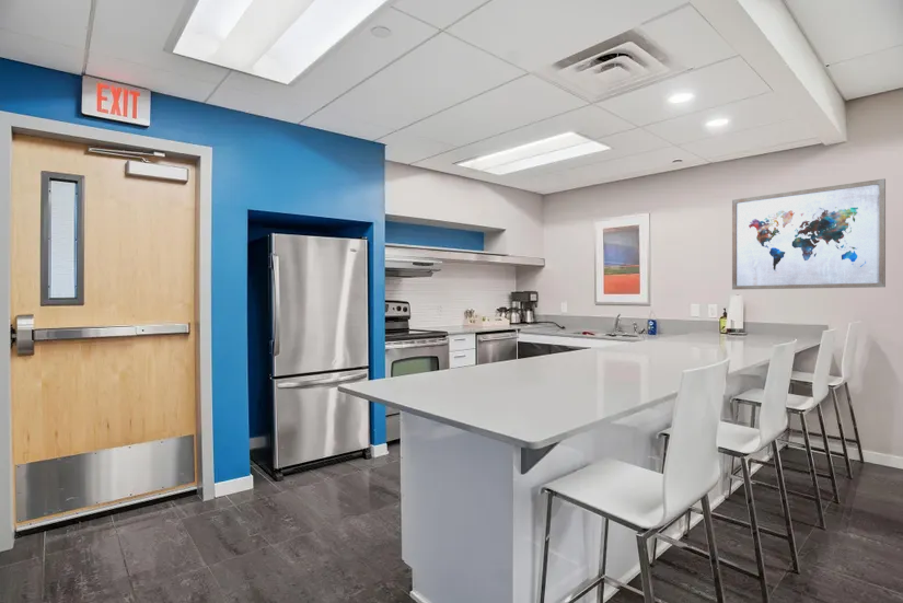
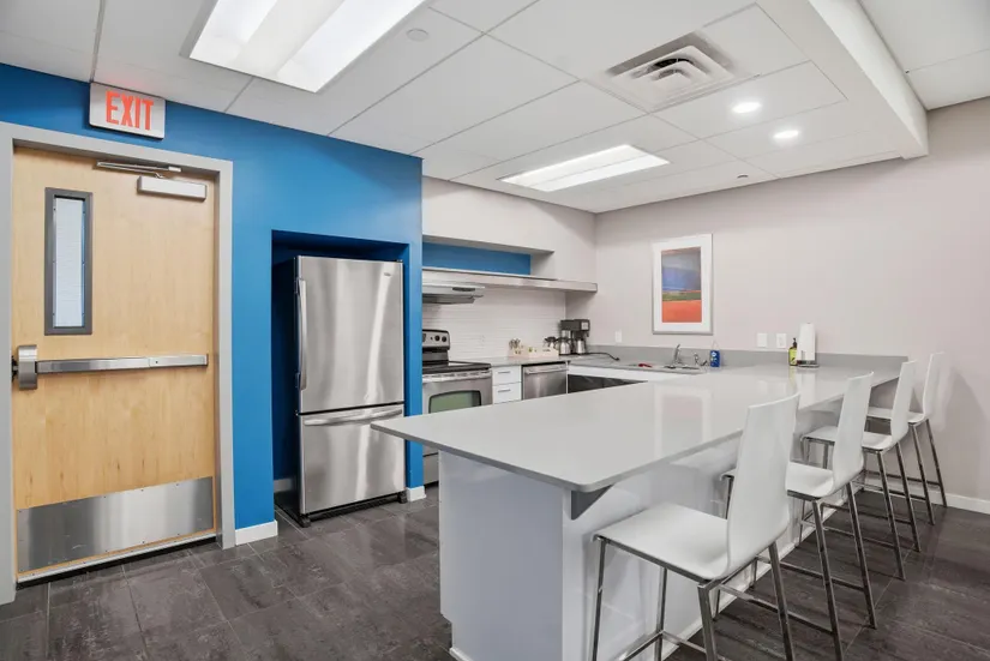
- wall art (801, 239)
